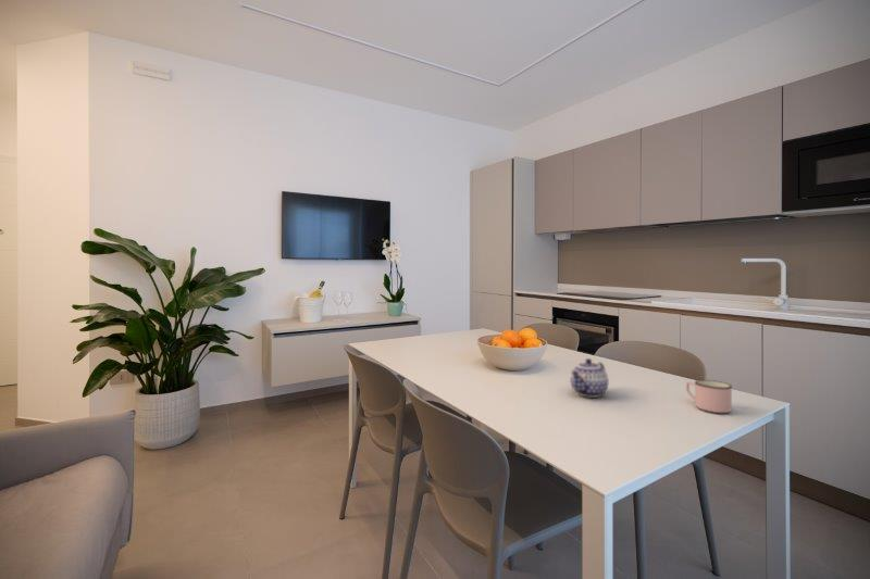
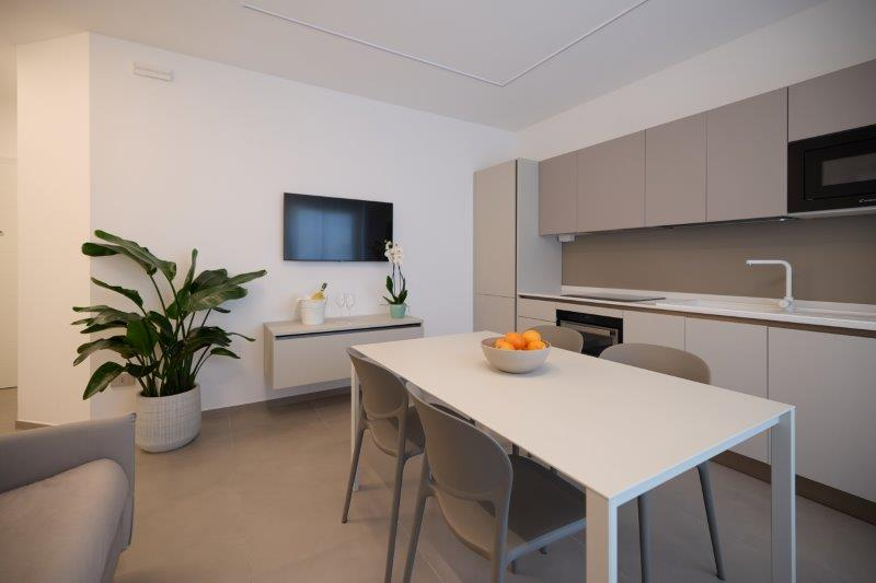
- mug (707, 394)
- teapot (588, 376)
